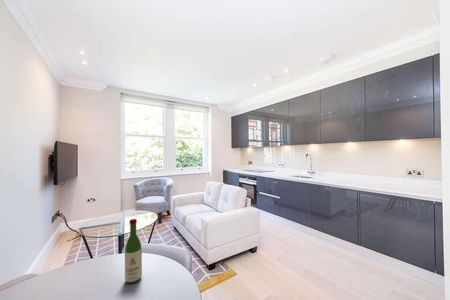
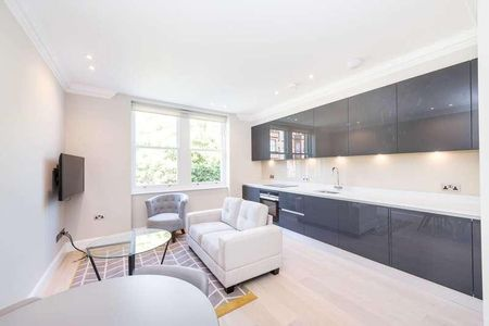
- wine bottle (133, 249)
